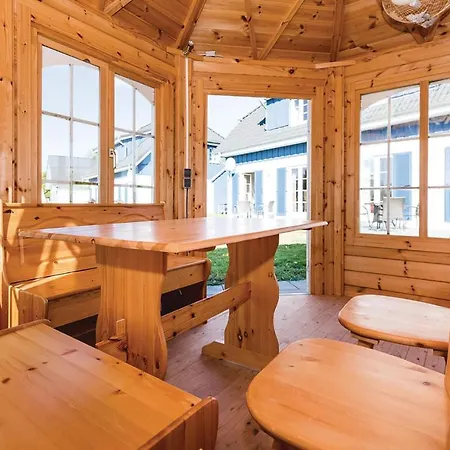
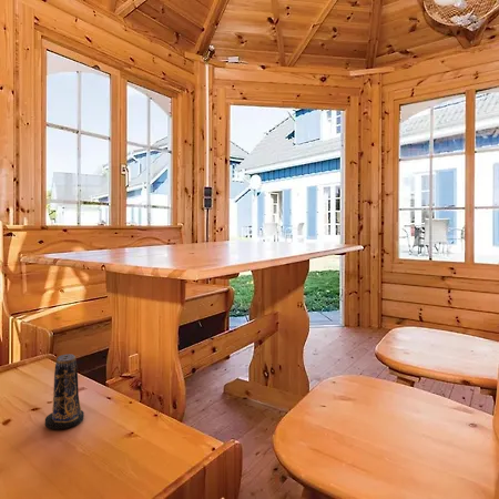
+ candle (64, 388)
